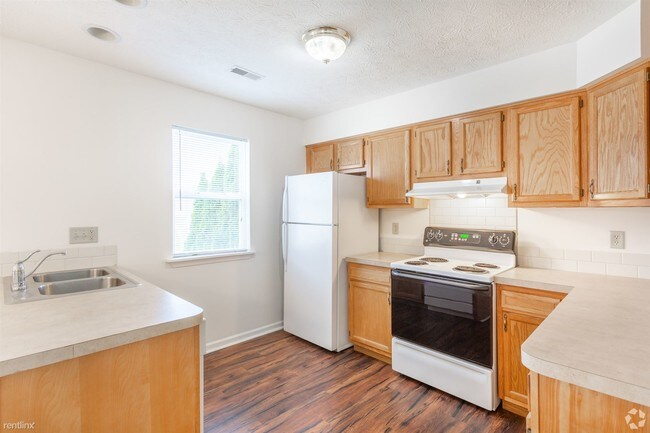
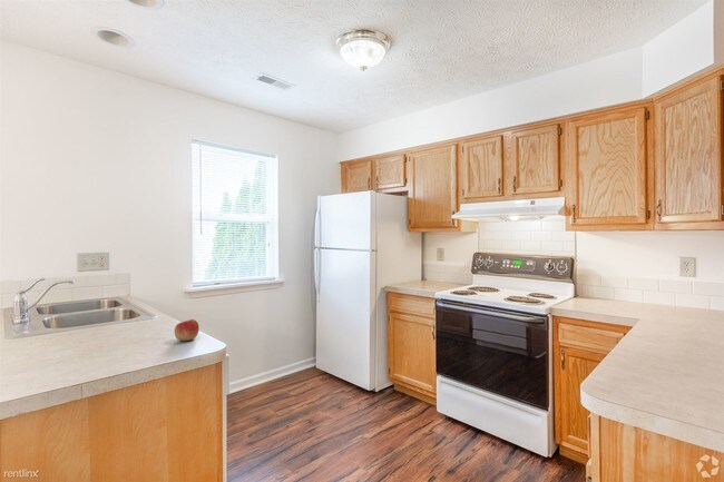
+ apple (186, 329)
